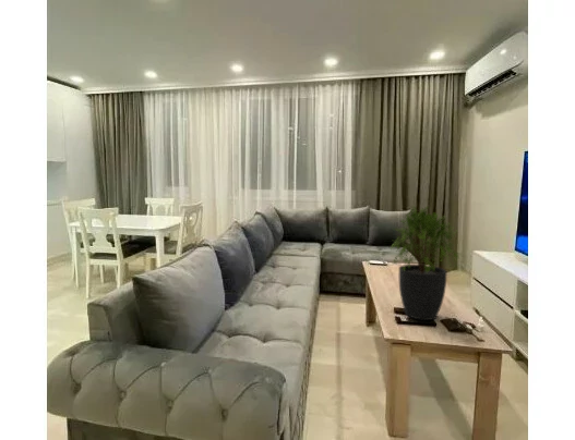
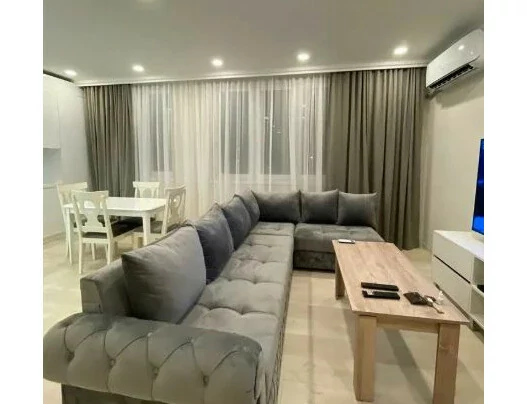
- potted plant (424, 259)
